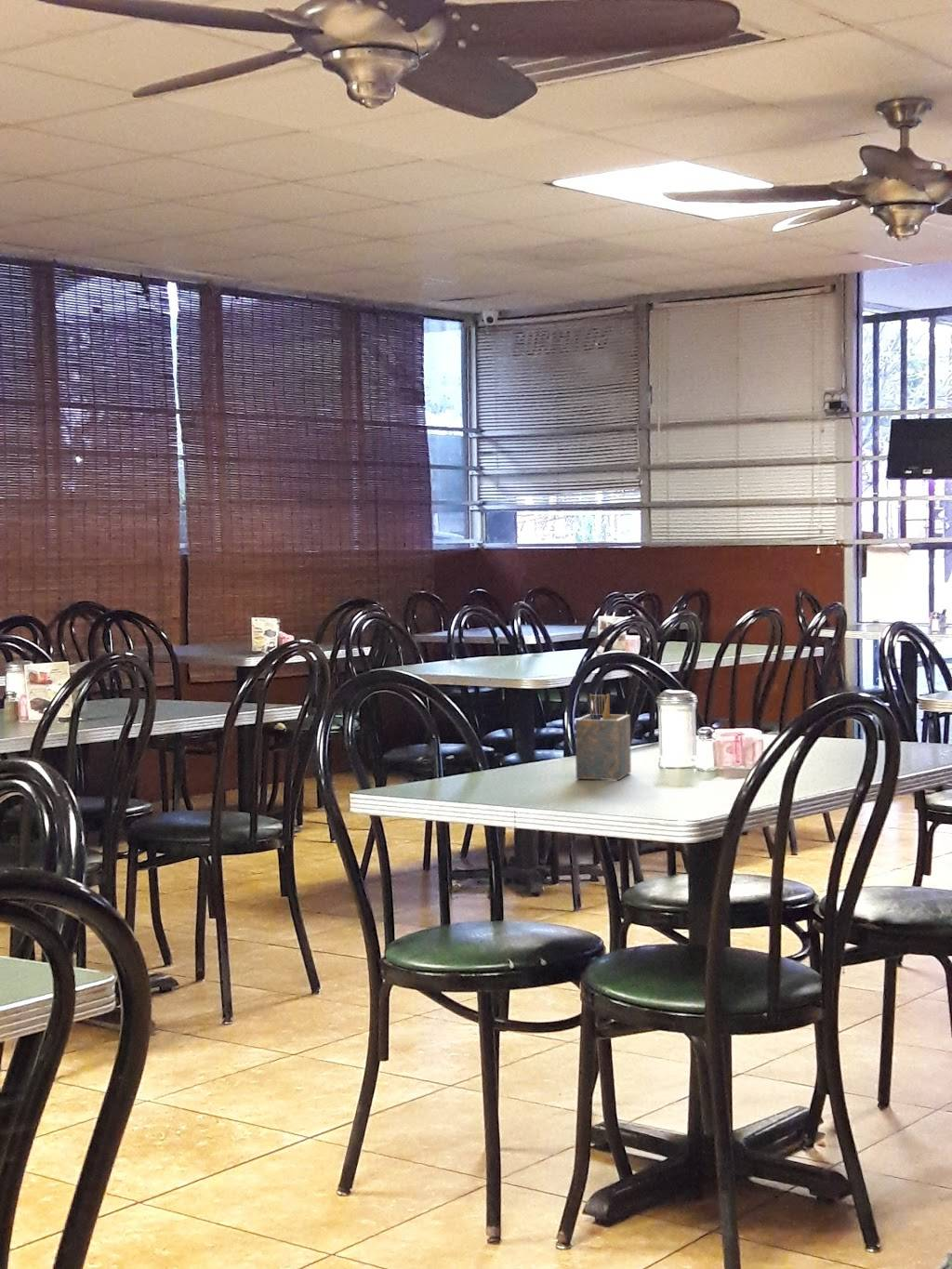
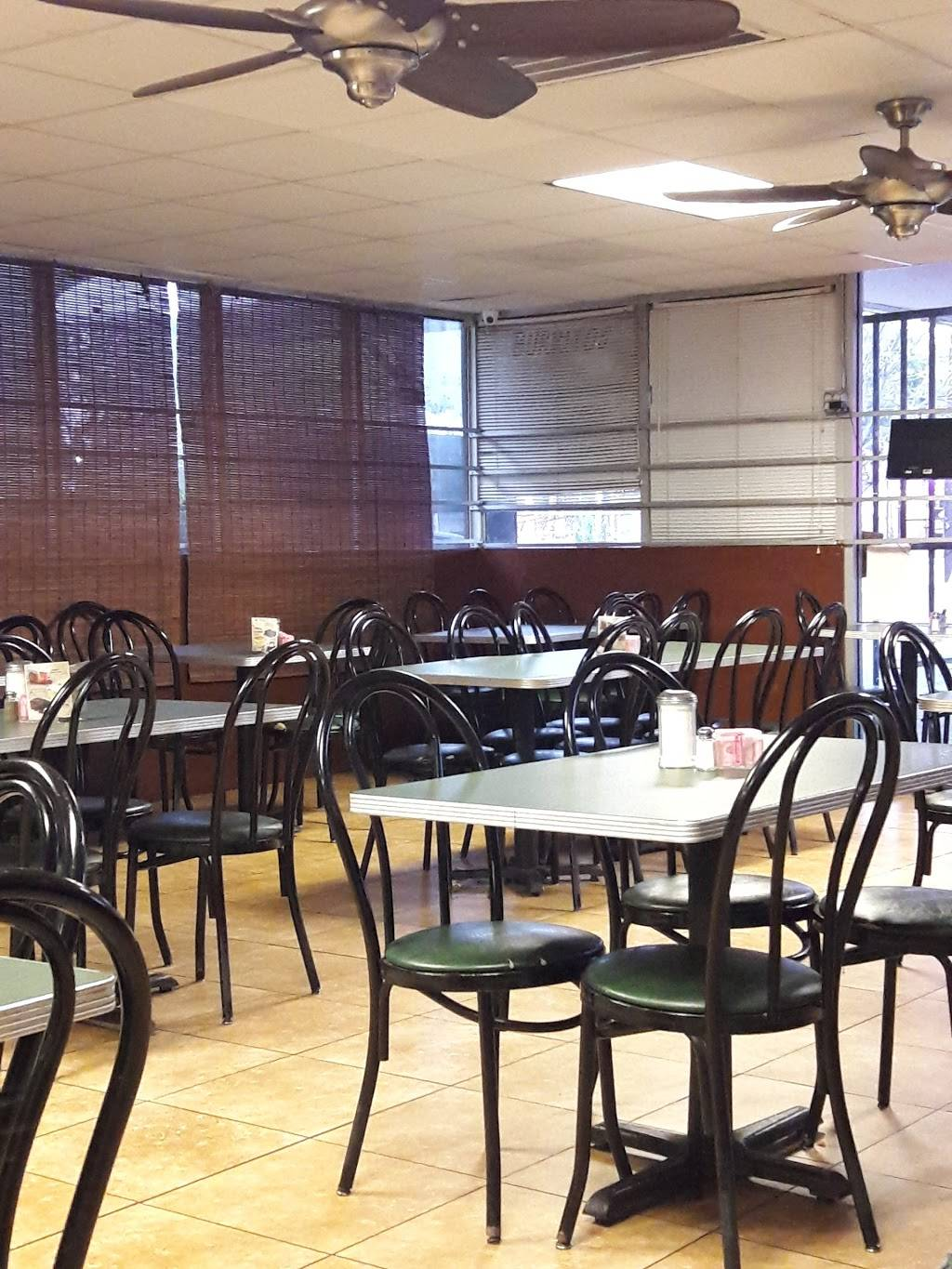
- napkin holder (603, 735)
